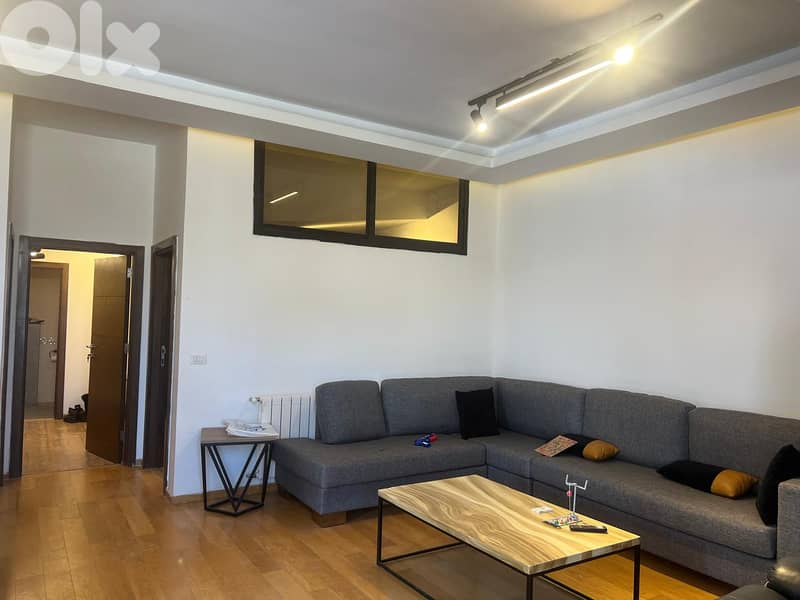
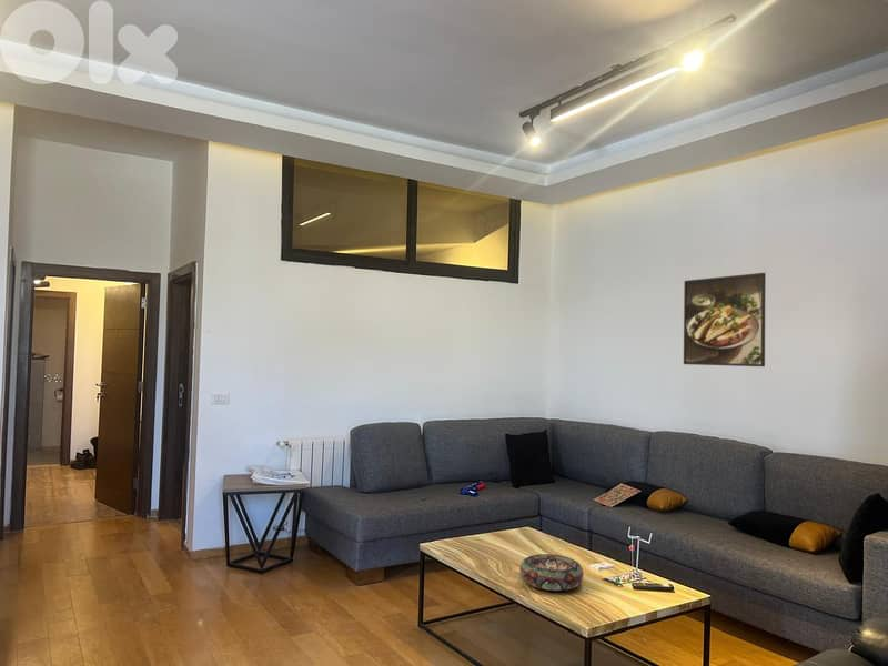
+ decorative bowl (551, 572)
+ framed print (722, 321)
